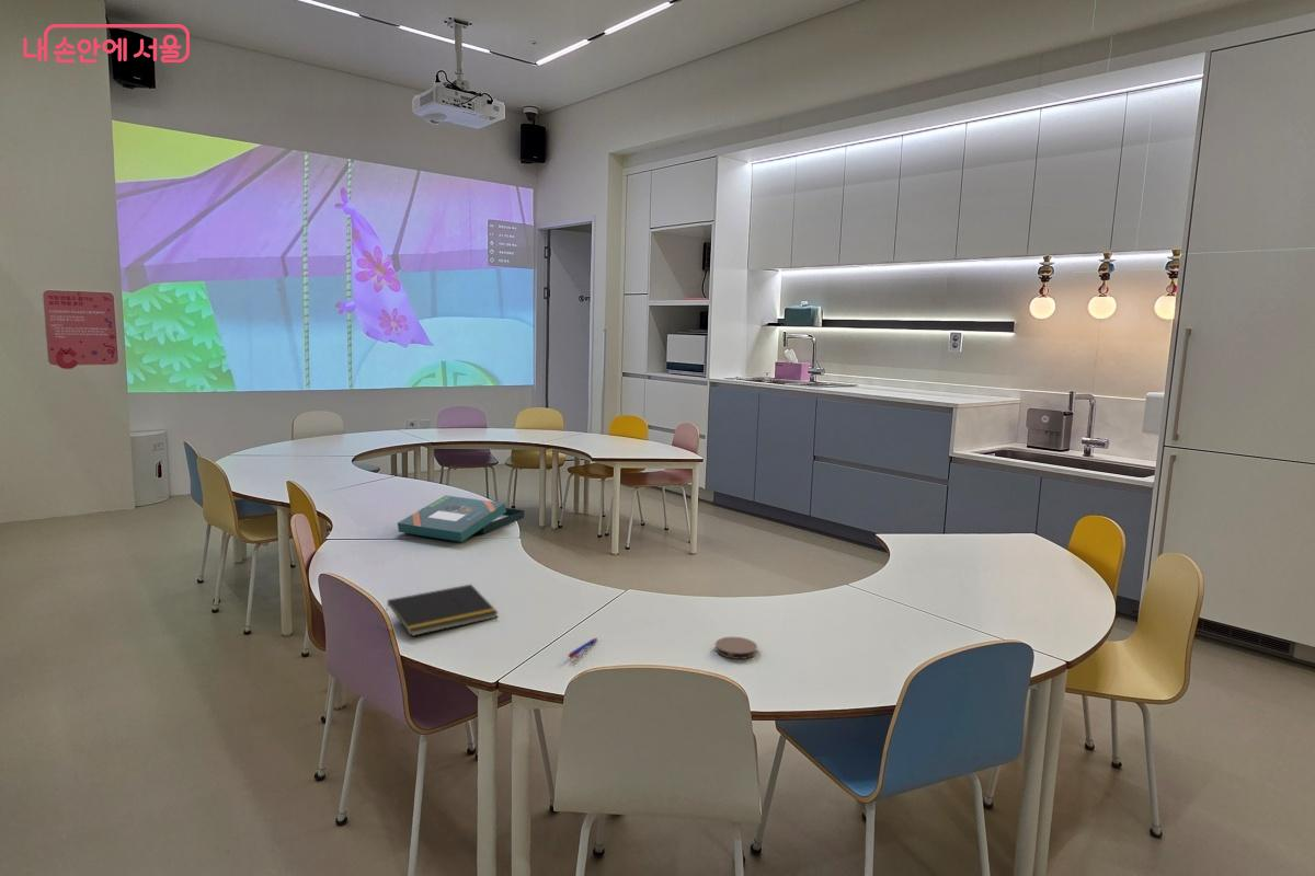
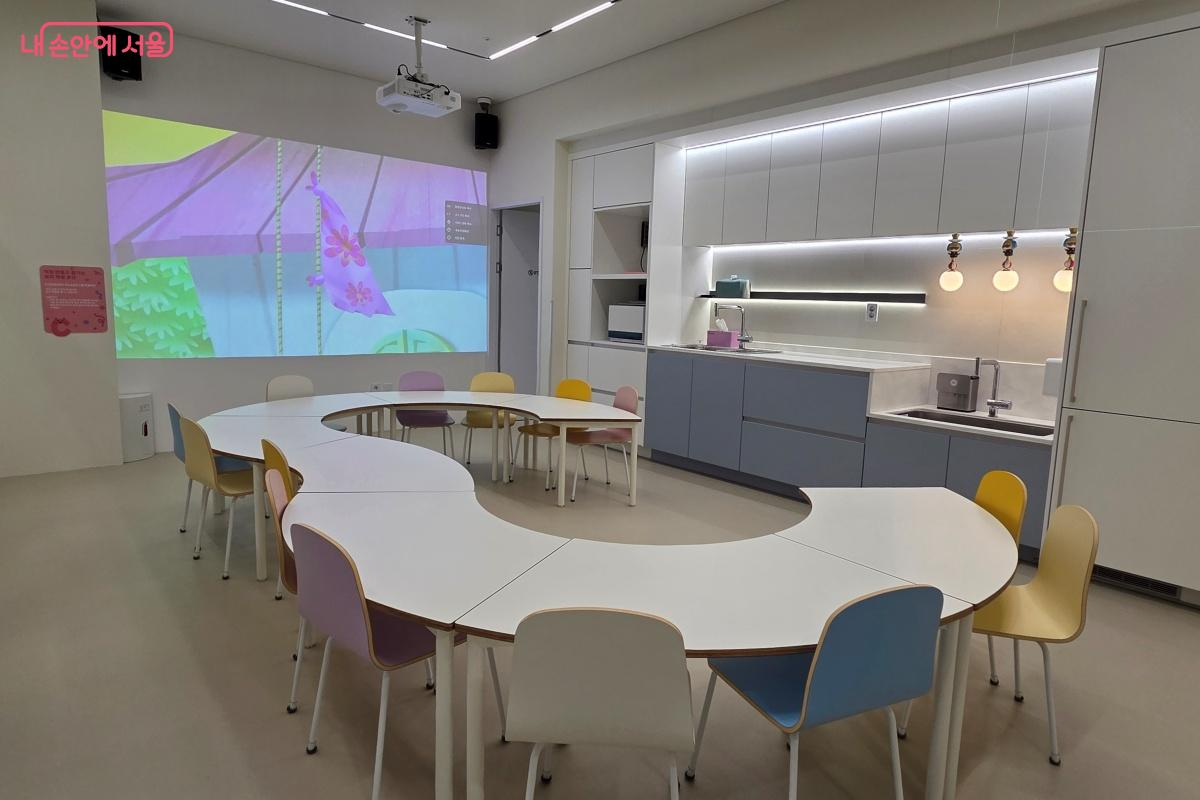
- coaster (735, 647)
- board game (464, 514)
- notepad (443, 608)
- pen (583, 646)
